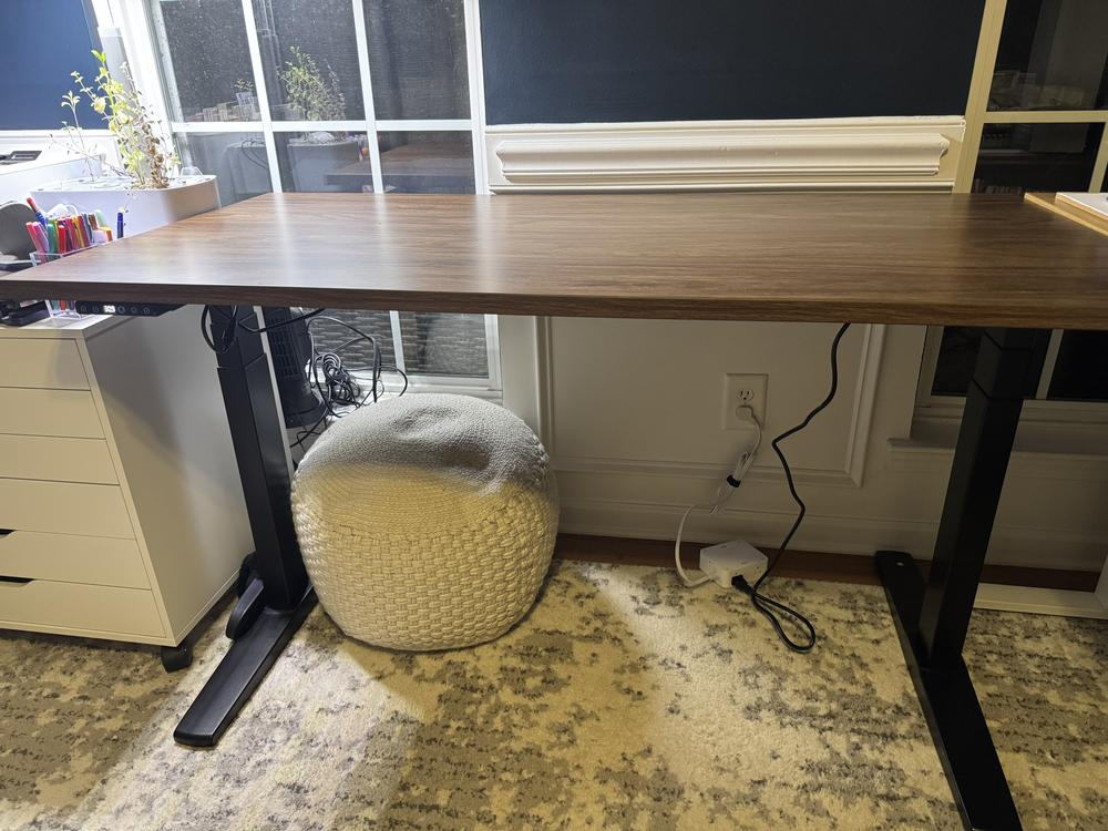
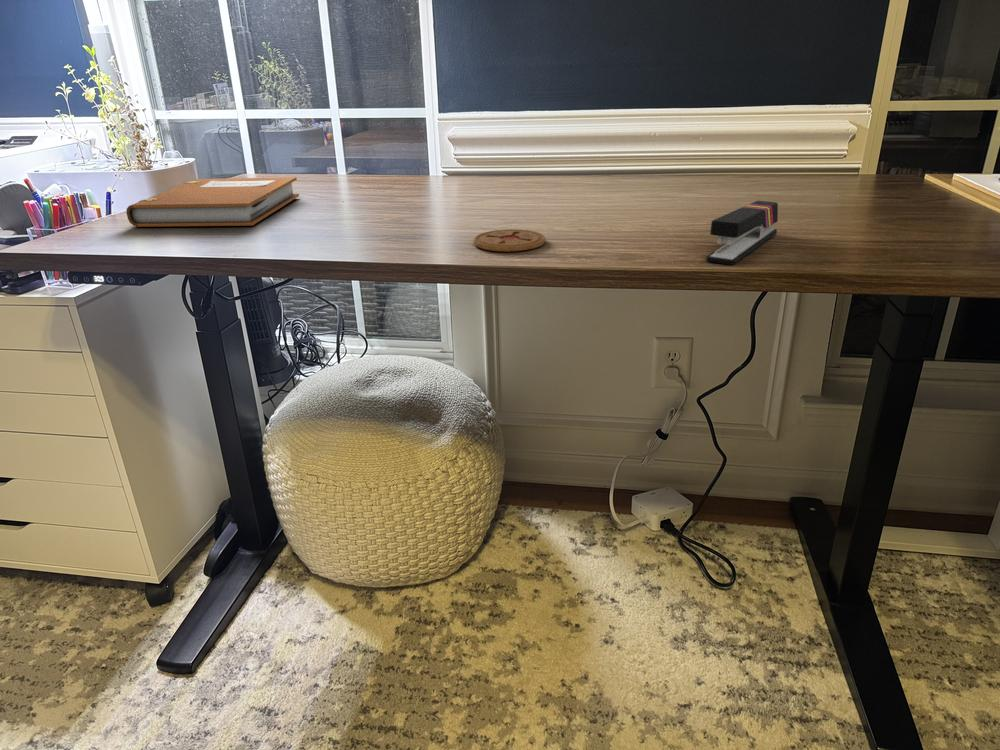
+ stapler (745, 227)
+ coaster (509, 239)
+ notebook (220, 199)
